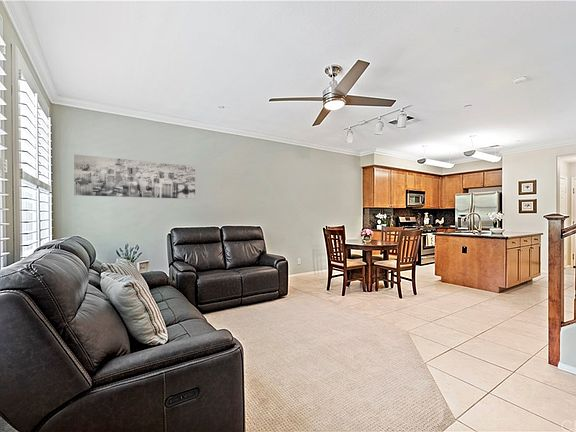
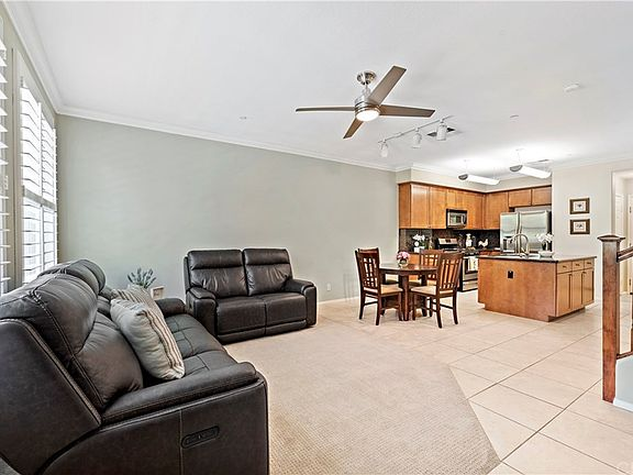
- wall art (140, 179)
